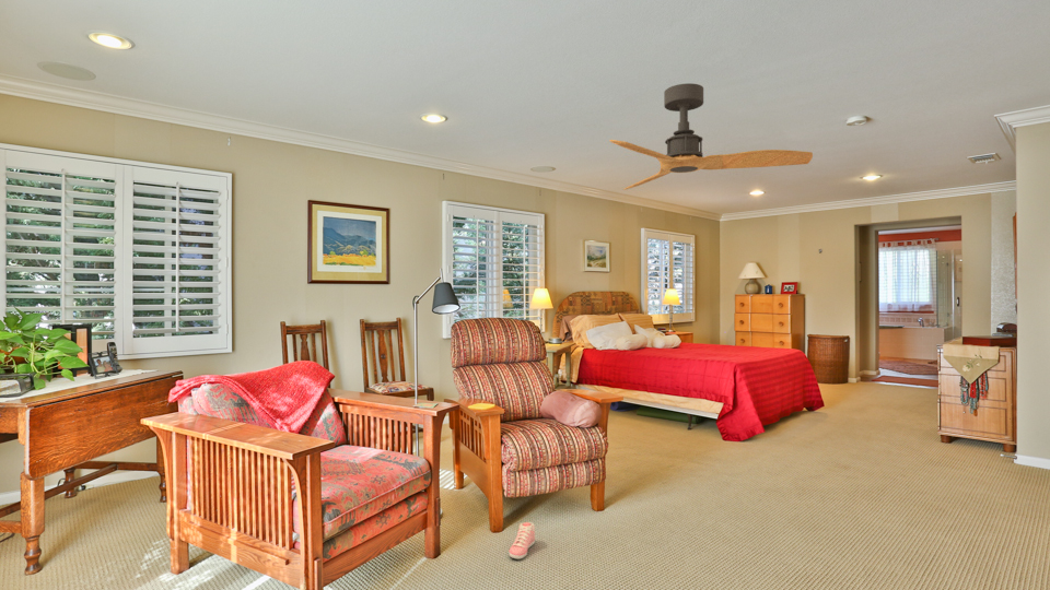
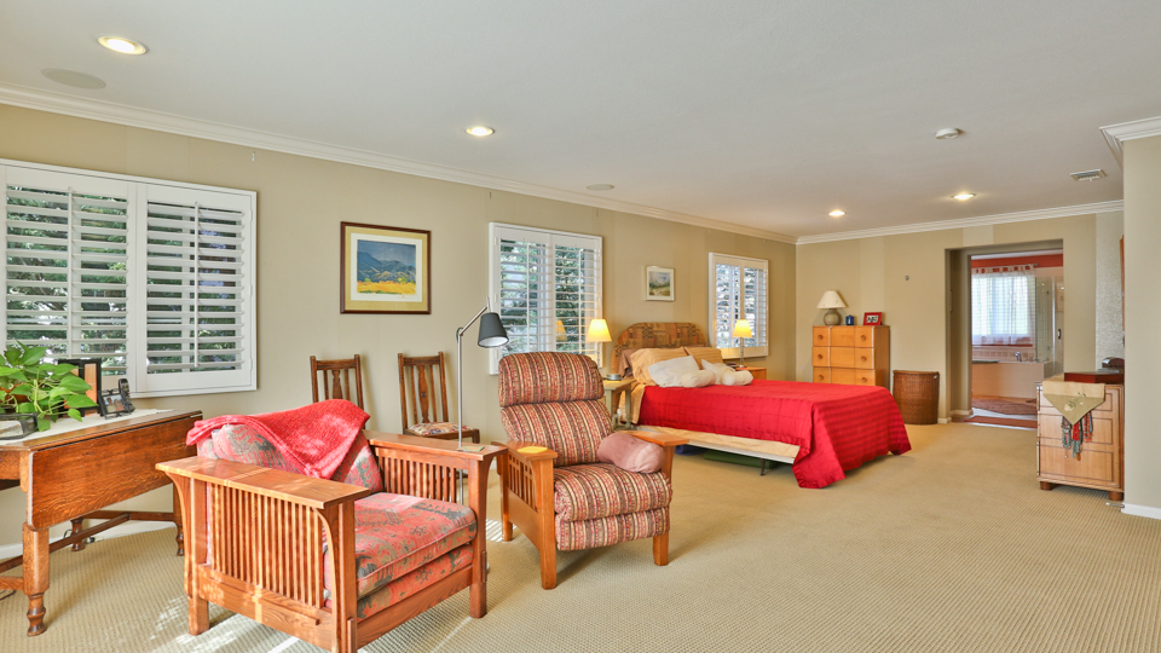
- sneaker (522, 538)
- ceiling fan (701, 137)
